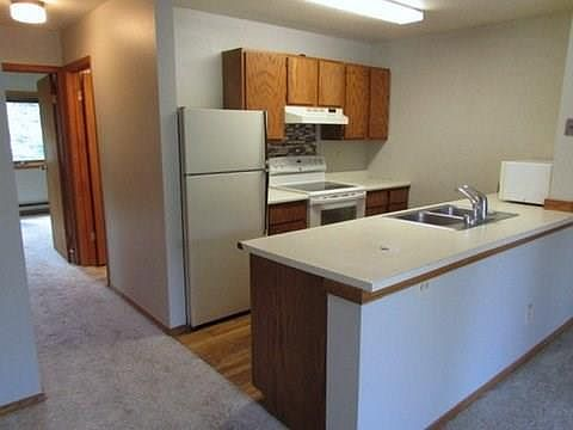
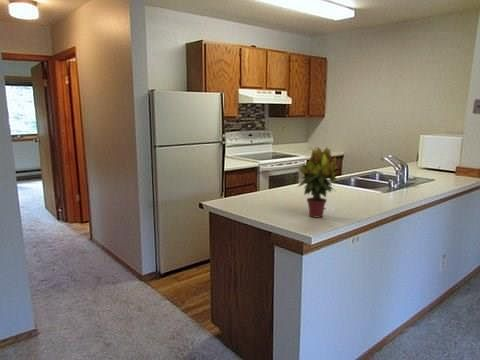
+ potted plant (317, 181)
